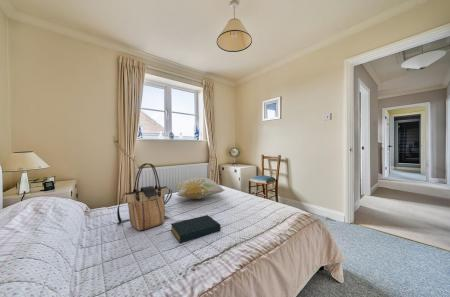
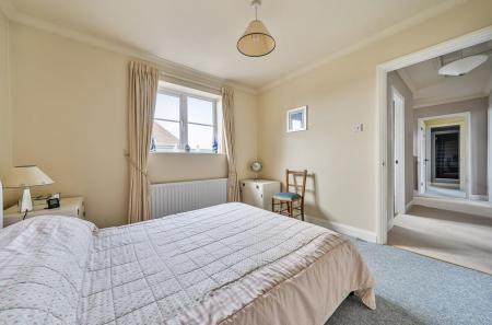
- tote bag (146, 192)
- hardback book (195, 227)
- decorative pillow (198, 187)
